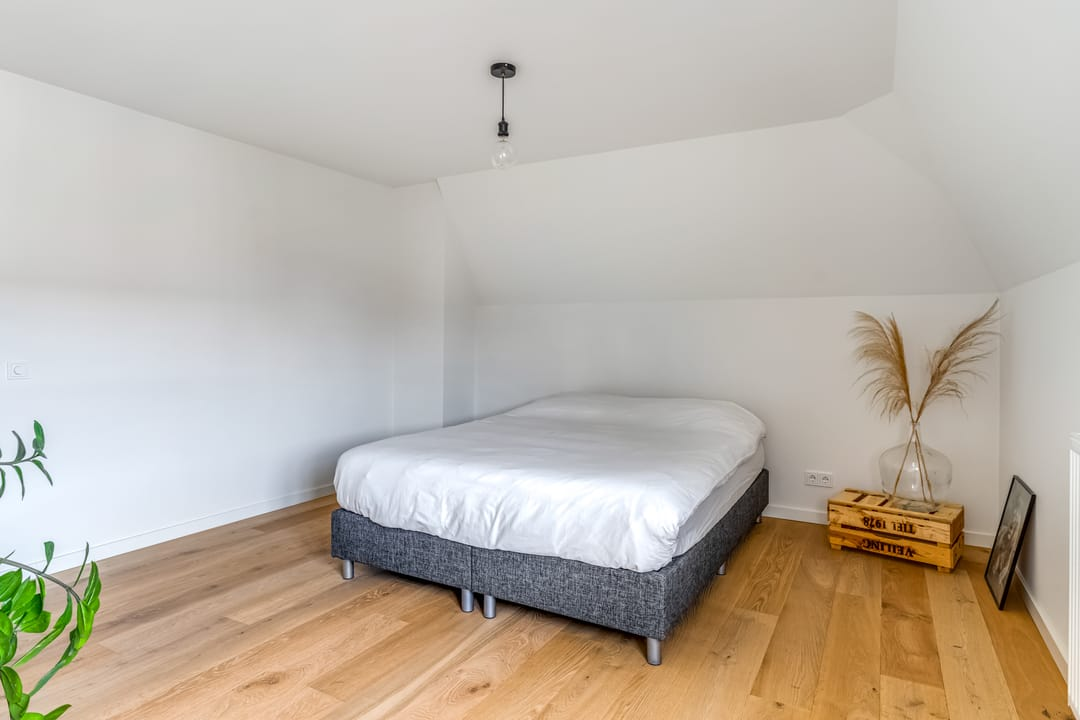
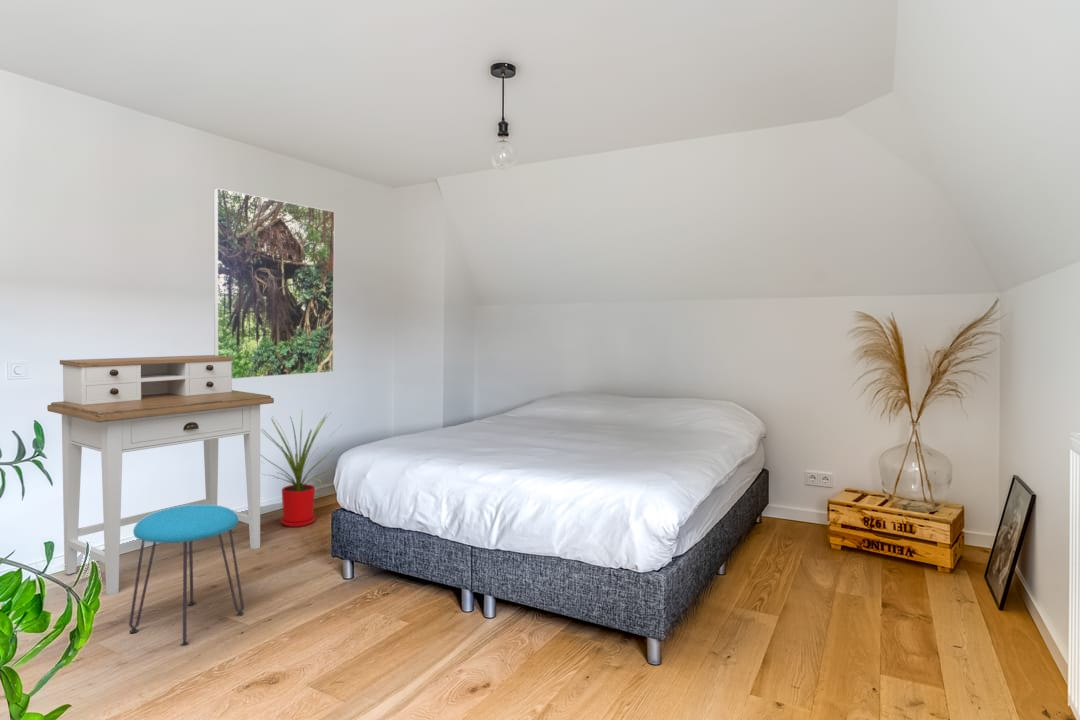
+ desk (169, 445)
+ stool (186, 568)
+ house plant (297, 466)
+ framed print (279, 289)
